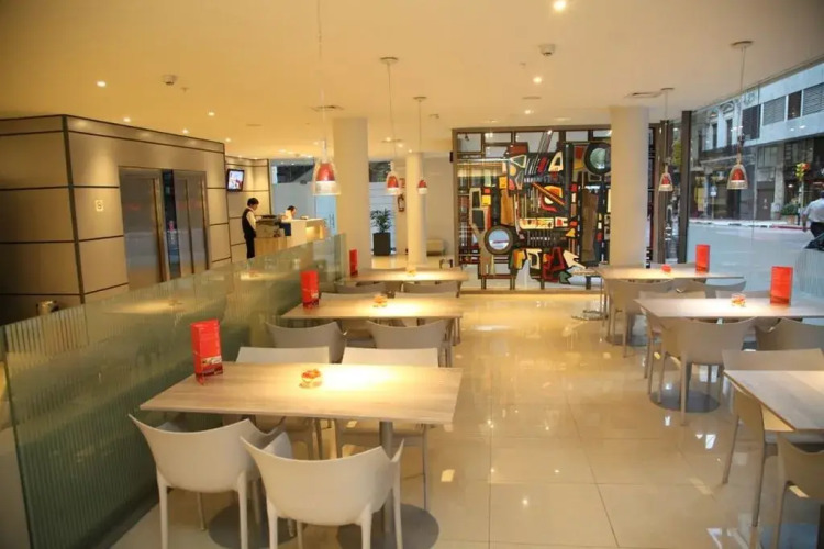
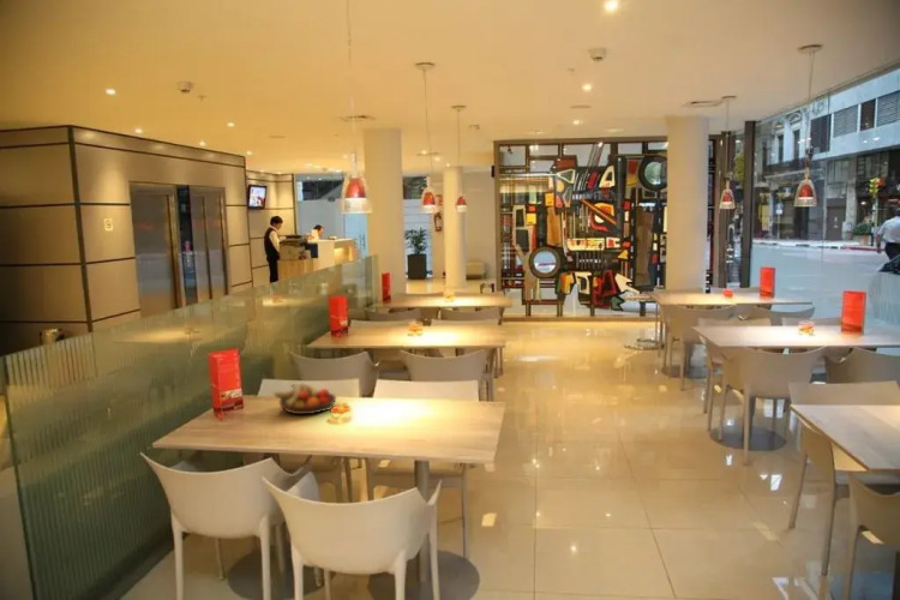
+ fruit bowl (306, 396)
